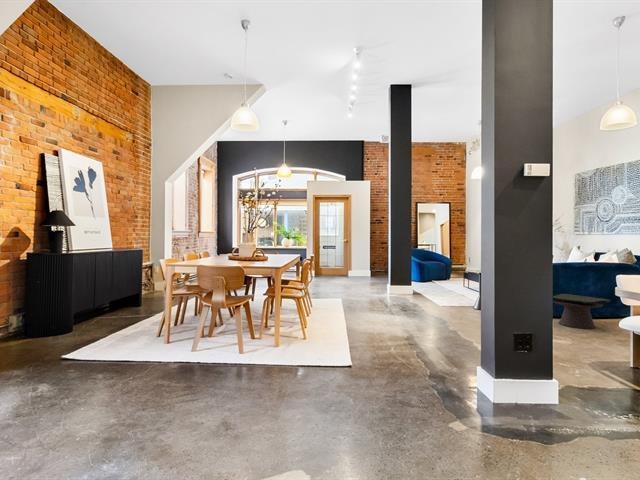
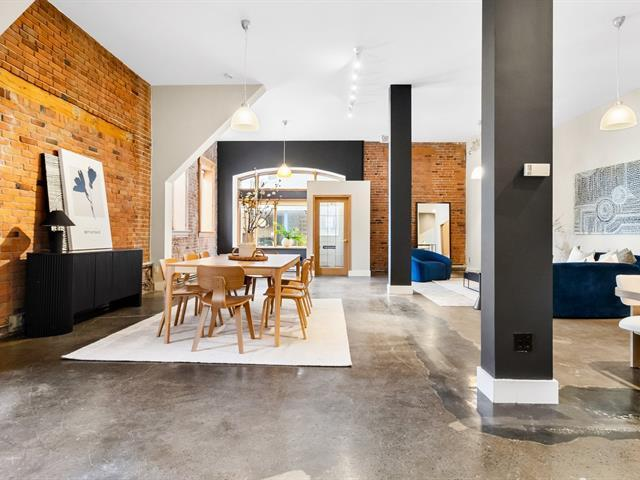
- side table (577, 311)
